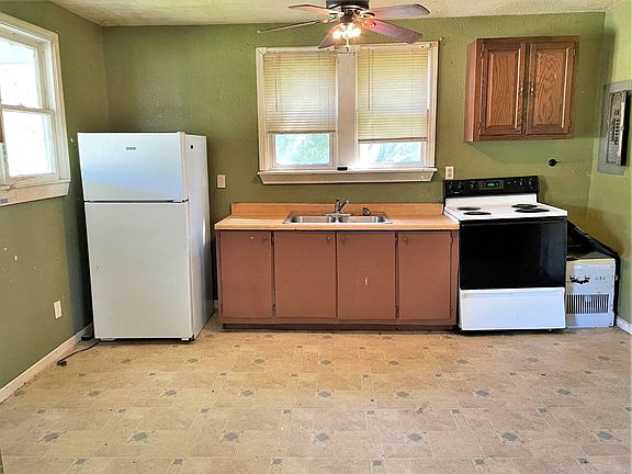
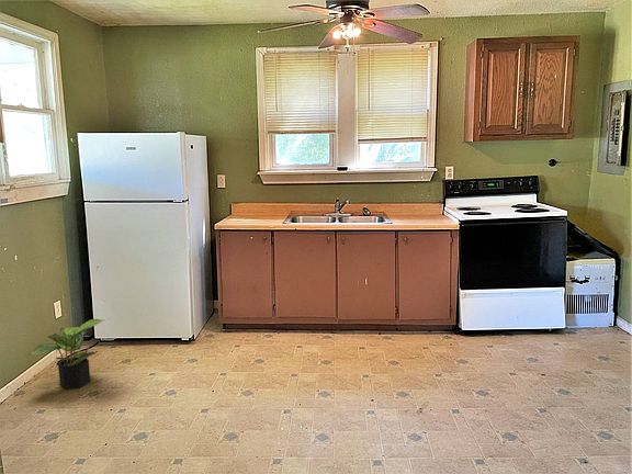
+ potted plant (74, 353)
